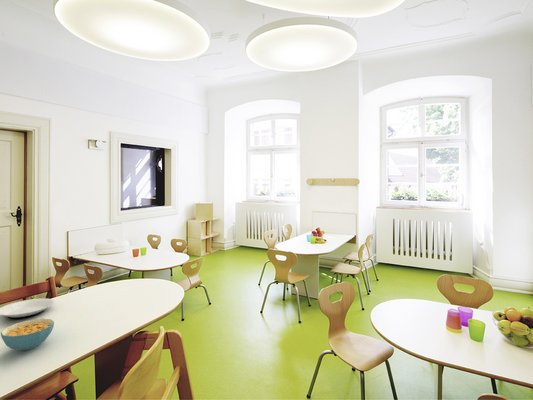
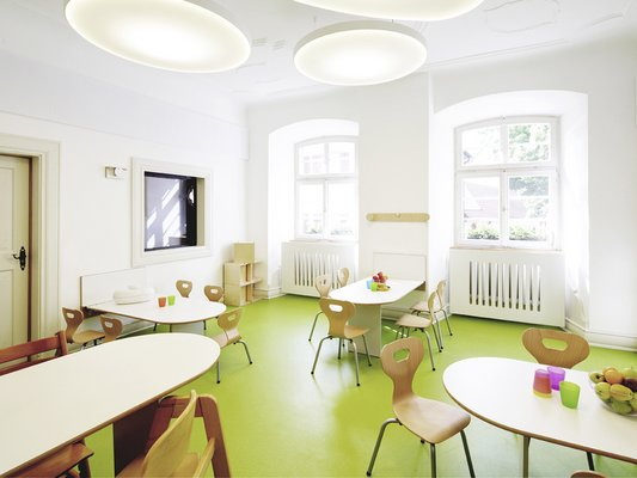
- plate (26, 309)
- cereal bowl (28, 337)
